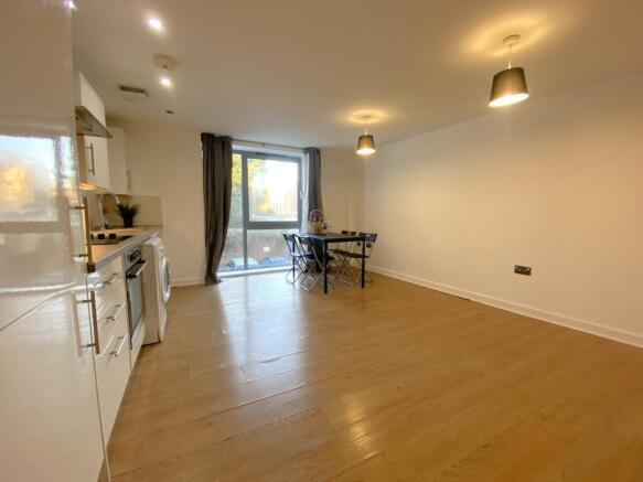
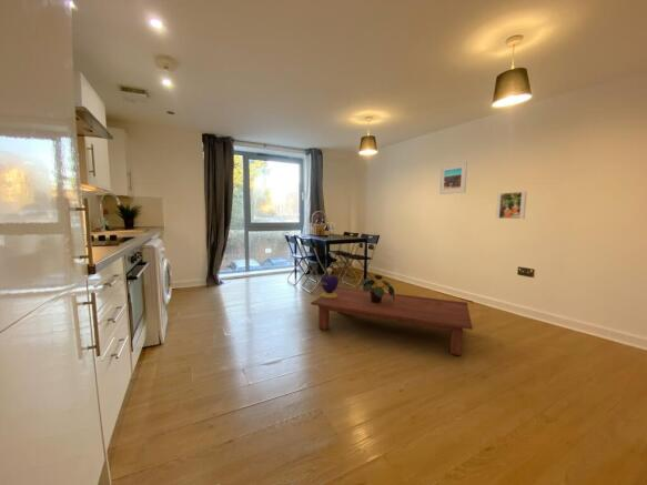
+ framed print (452, 179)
+ coffee table (388, 315)
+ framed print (510, 205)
+ potted plant (377, 289)
+ decorative container (328, 281)
